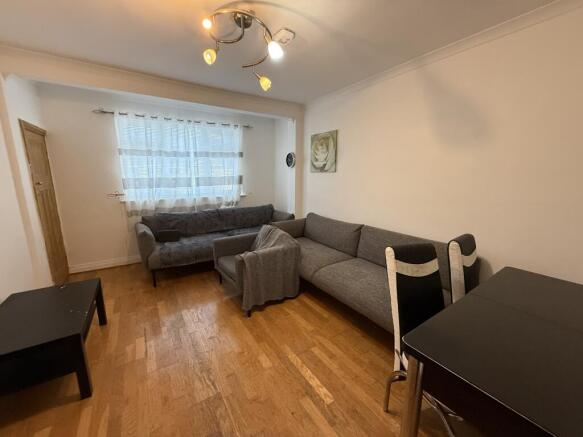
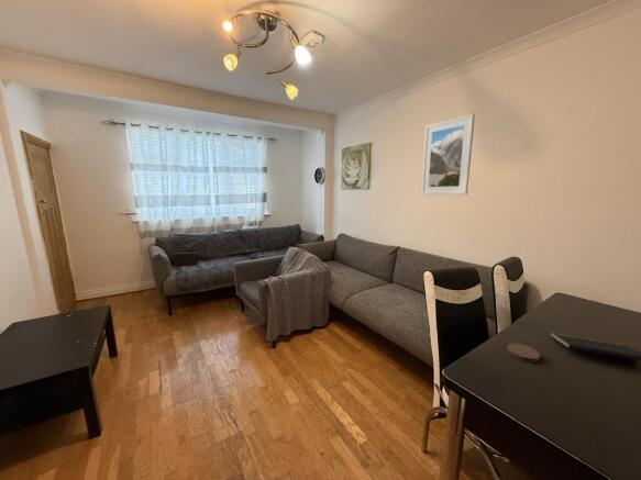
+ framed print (445, 158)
+ coaster (522, 351)
+ notepad (595, 345)
